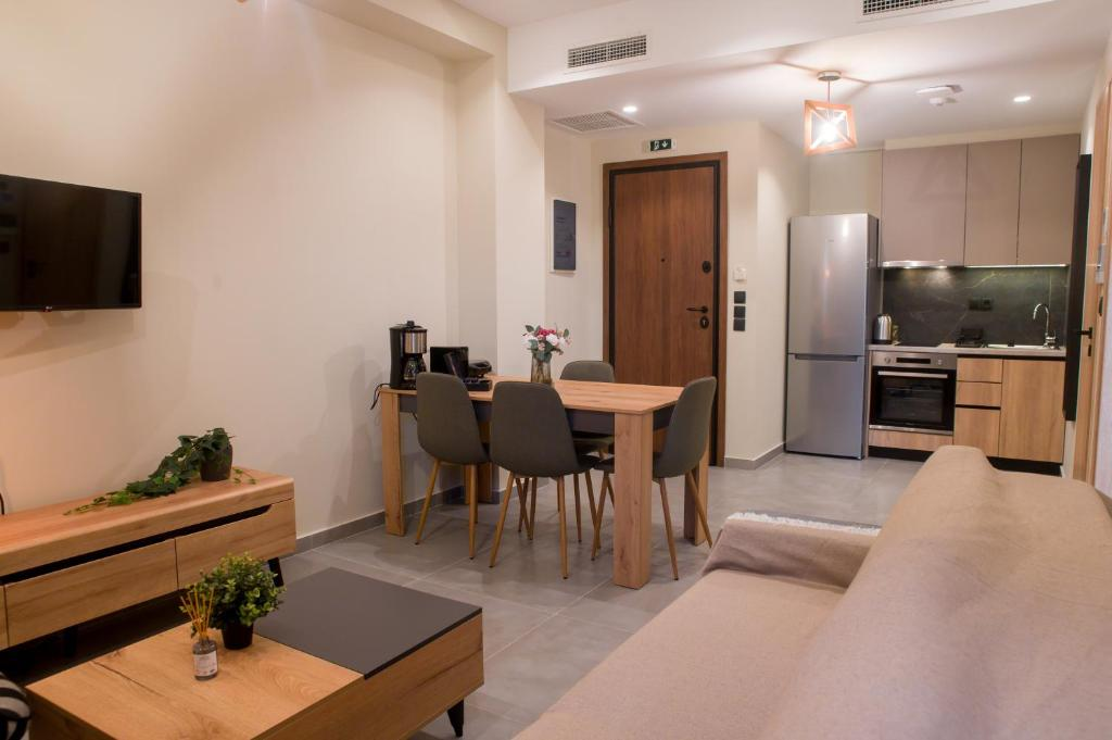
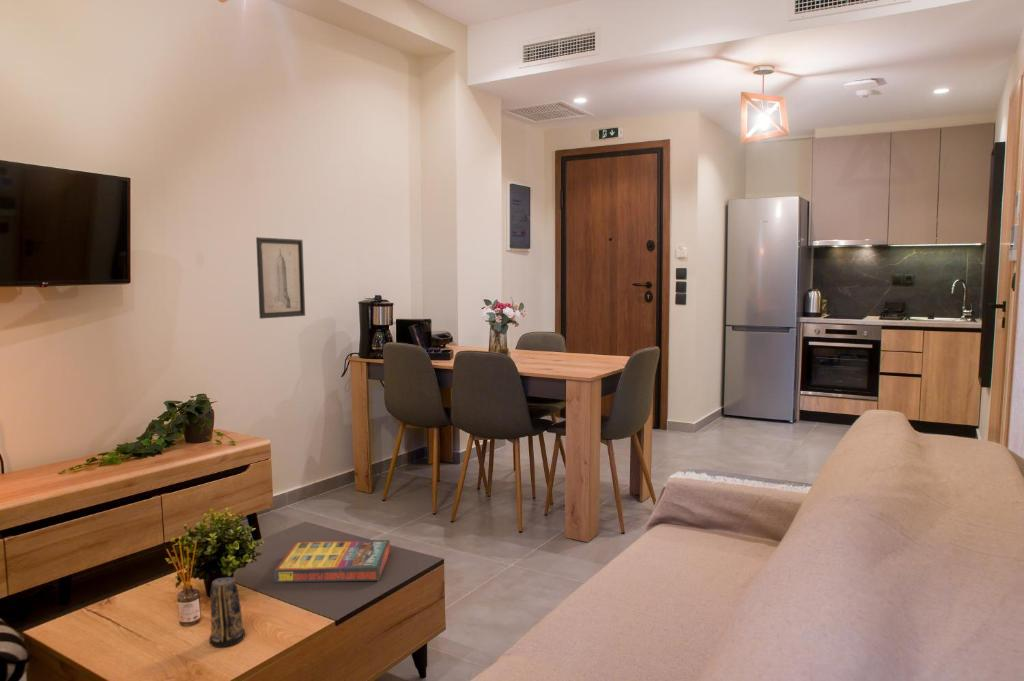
+ wall art (281, 278)
+ candle (226, 609)
+ game compilation box (335, 560)
